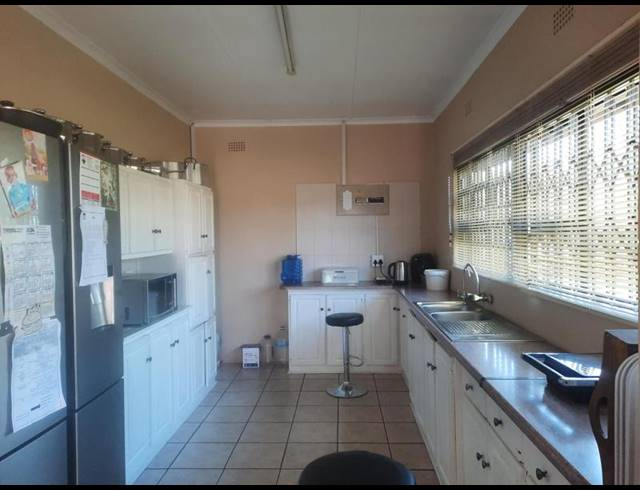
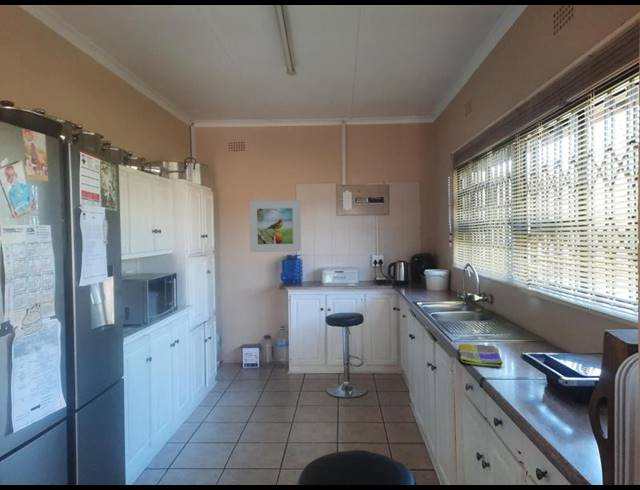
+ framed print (275, 226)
+ dish towel (479, 354)
